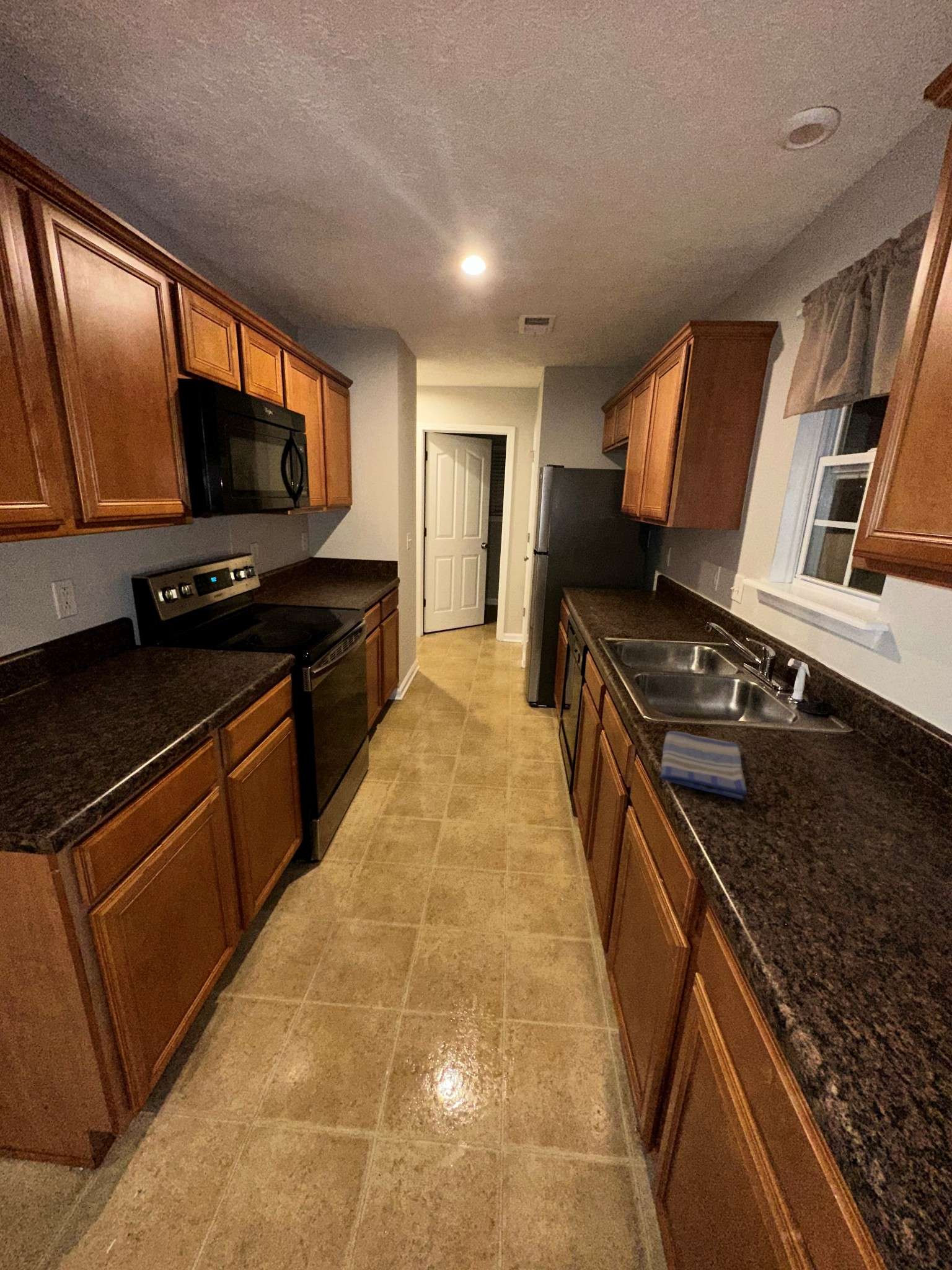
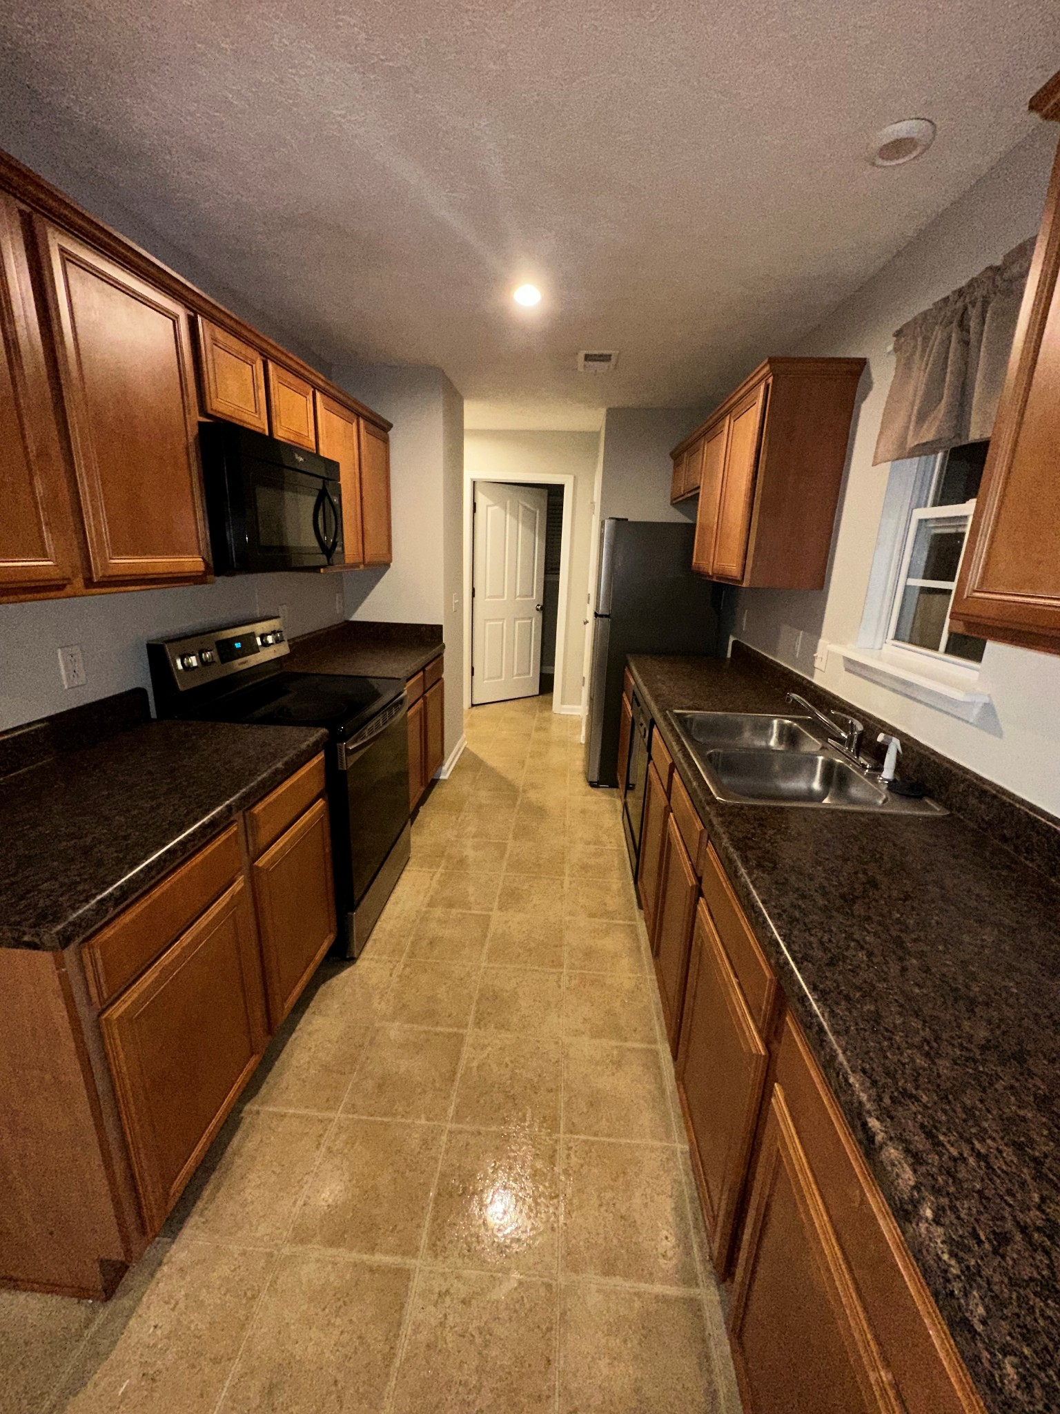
- dish towel (702, 760)
